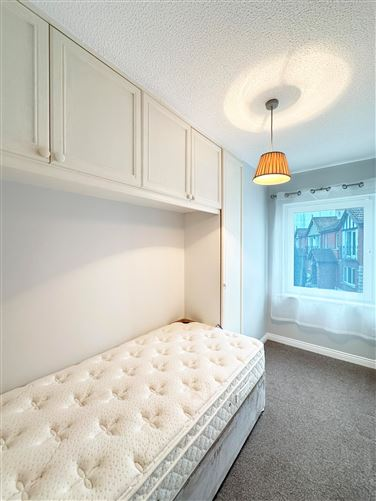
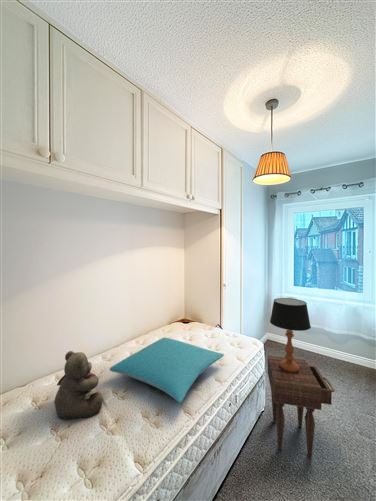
+ teddy bear (78, 379)
+ pillow (170, 361)
+ nightstand (299, 404)
+ table lamp (289, 334)
